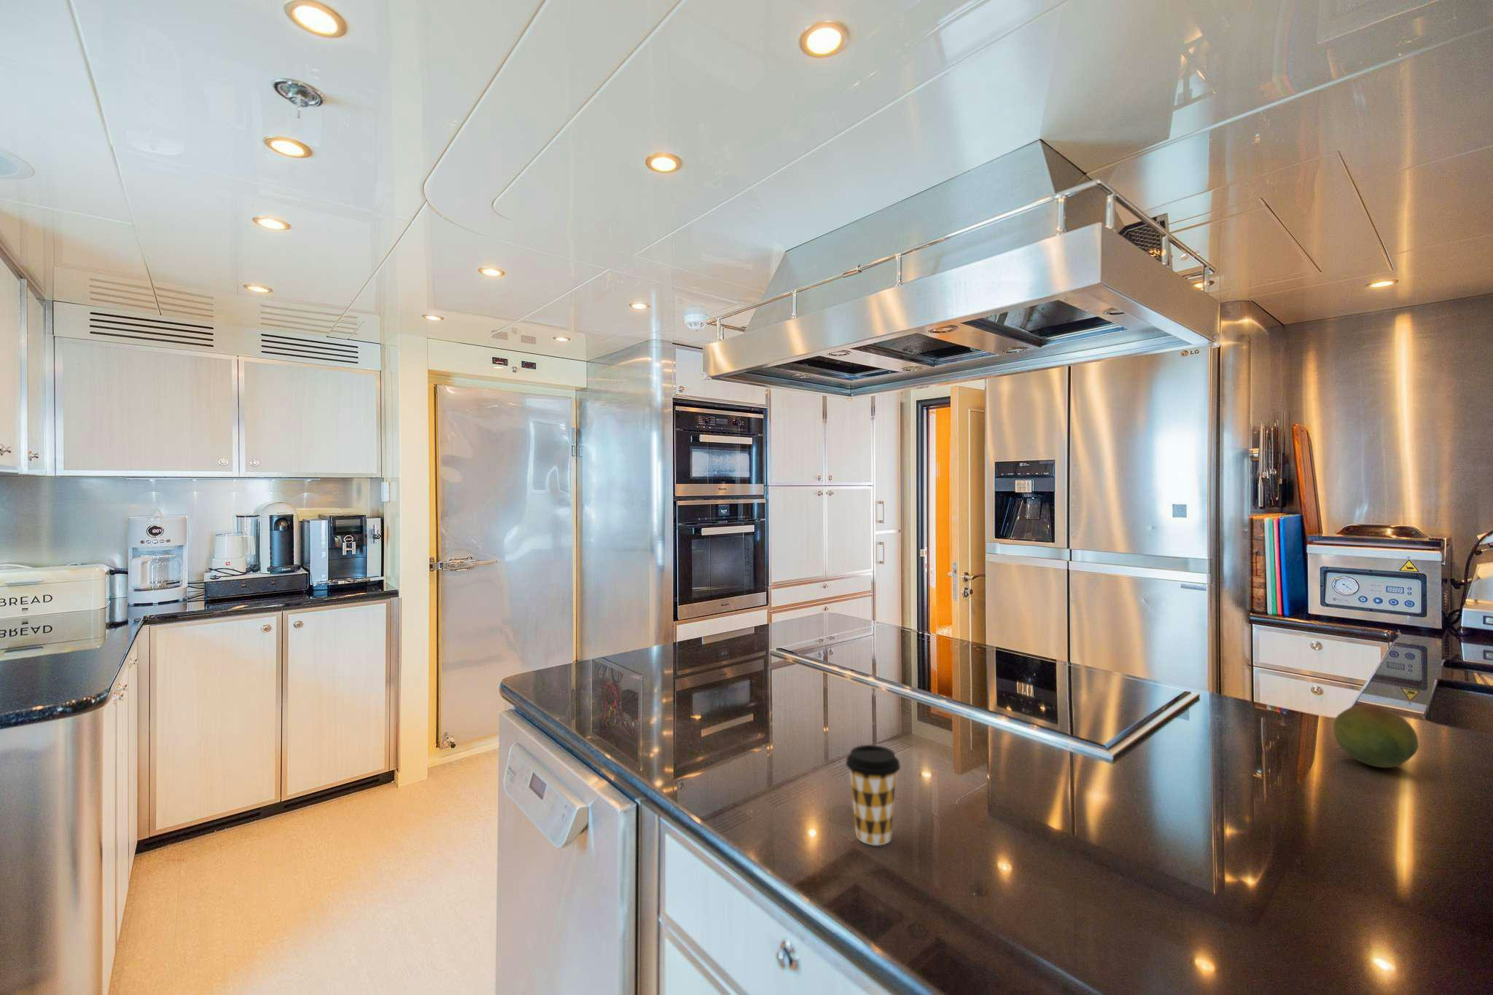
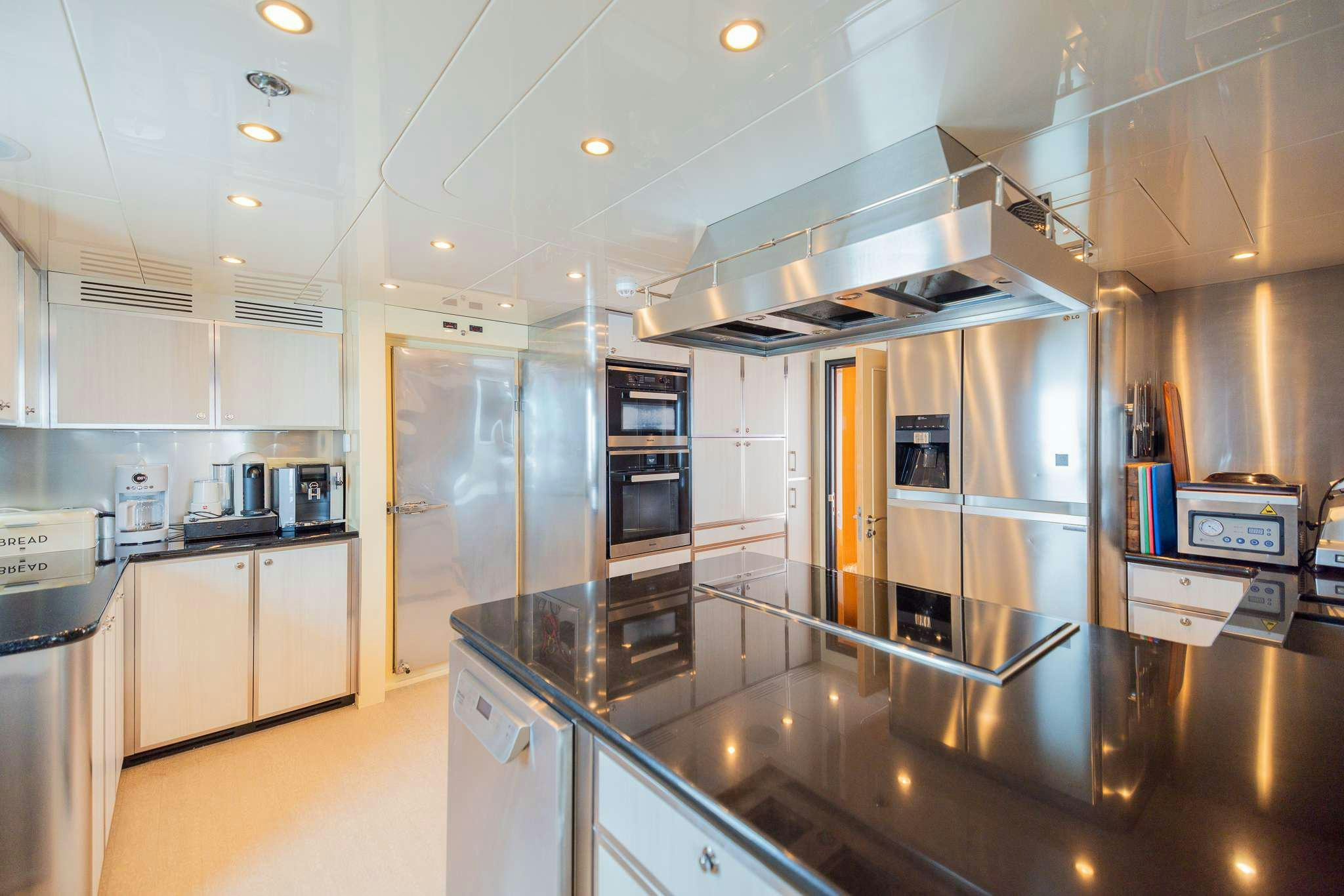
- fruit (1377, 736)
- coffee cup (873, 794)
